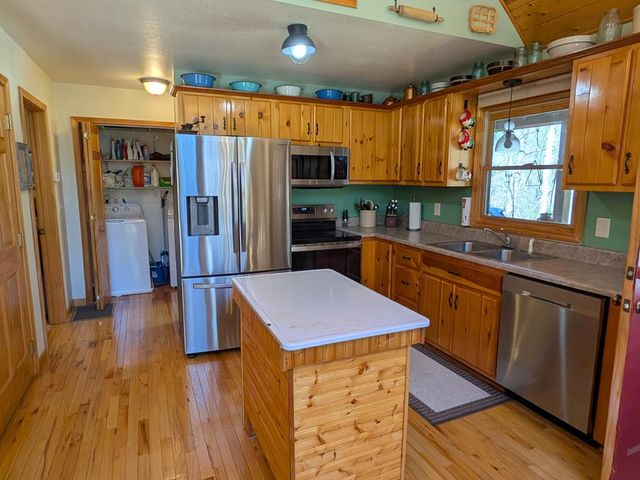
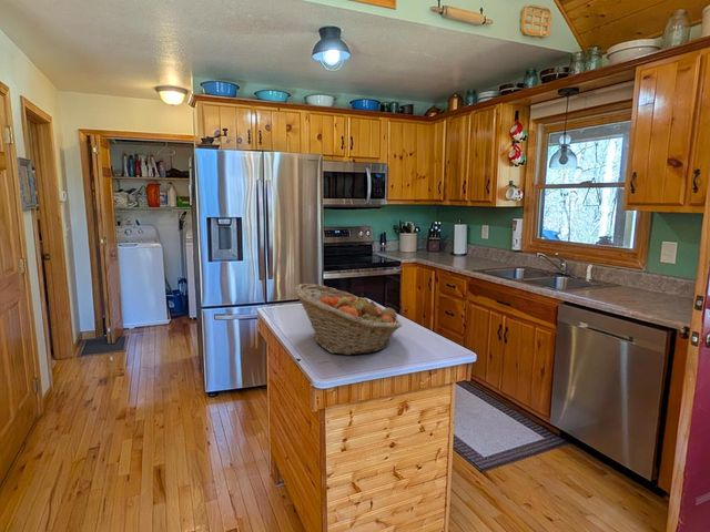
+ fruit basket (346, 314)
